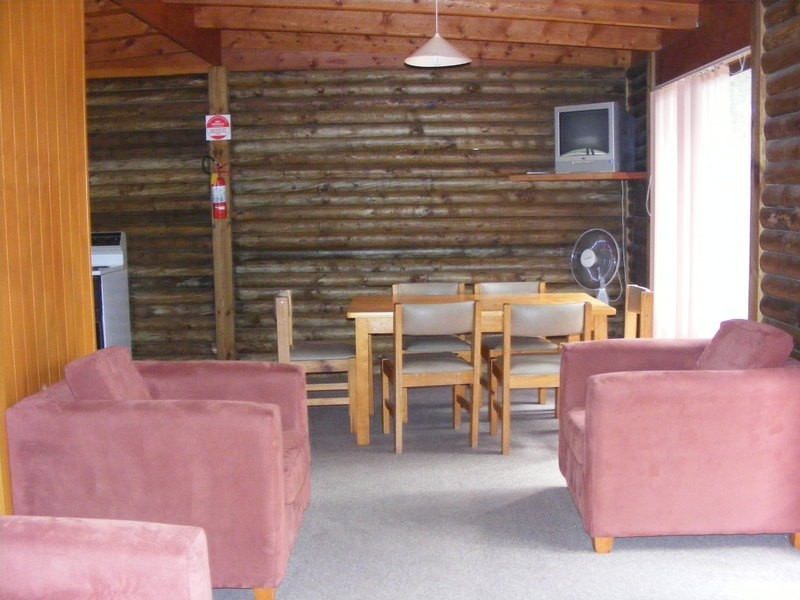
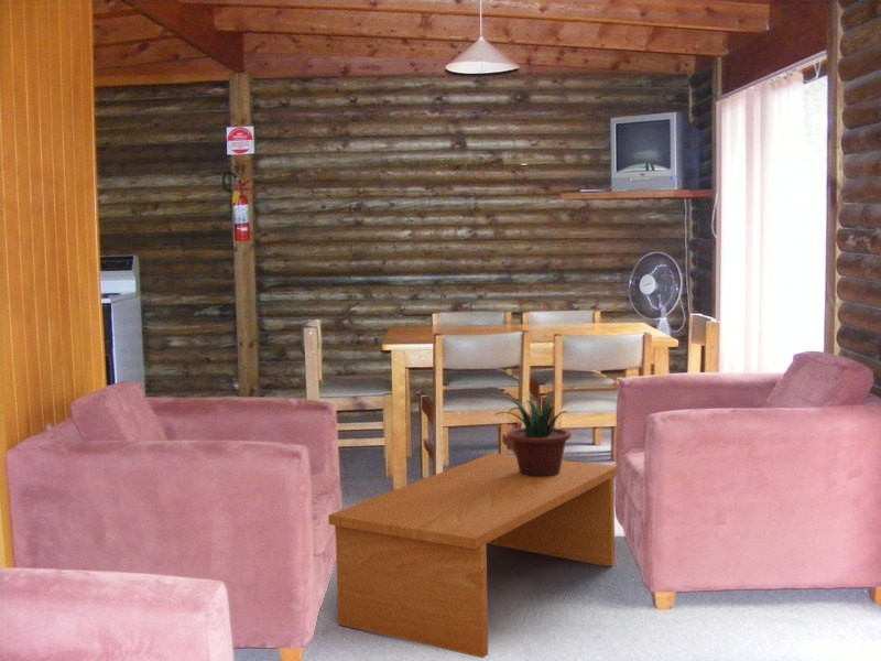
+ coffee table (486, 540)
+ potted plant (532, 437)
